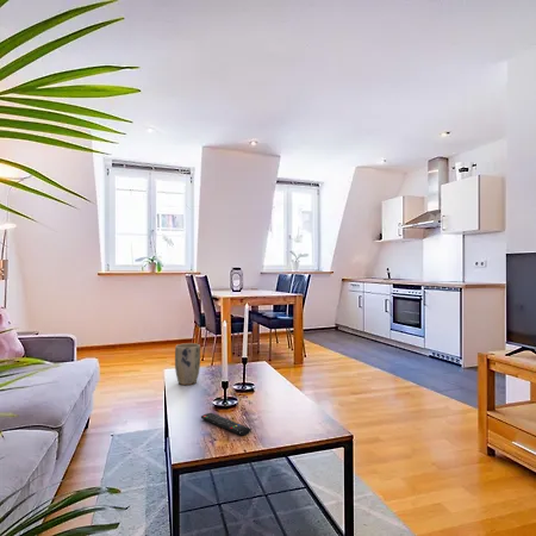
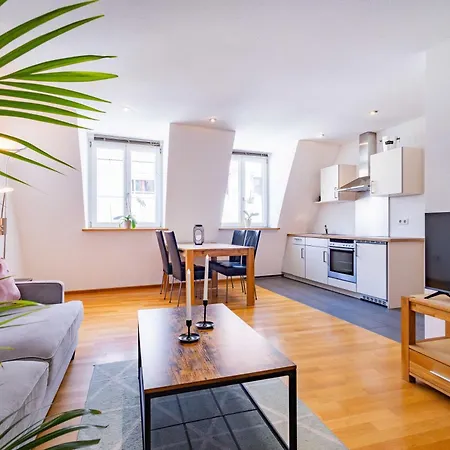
- remote control (224, 423)
- plant pot (187, 363)
